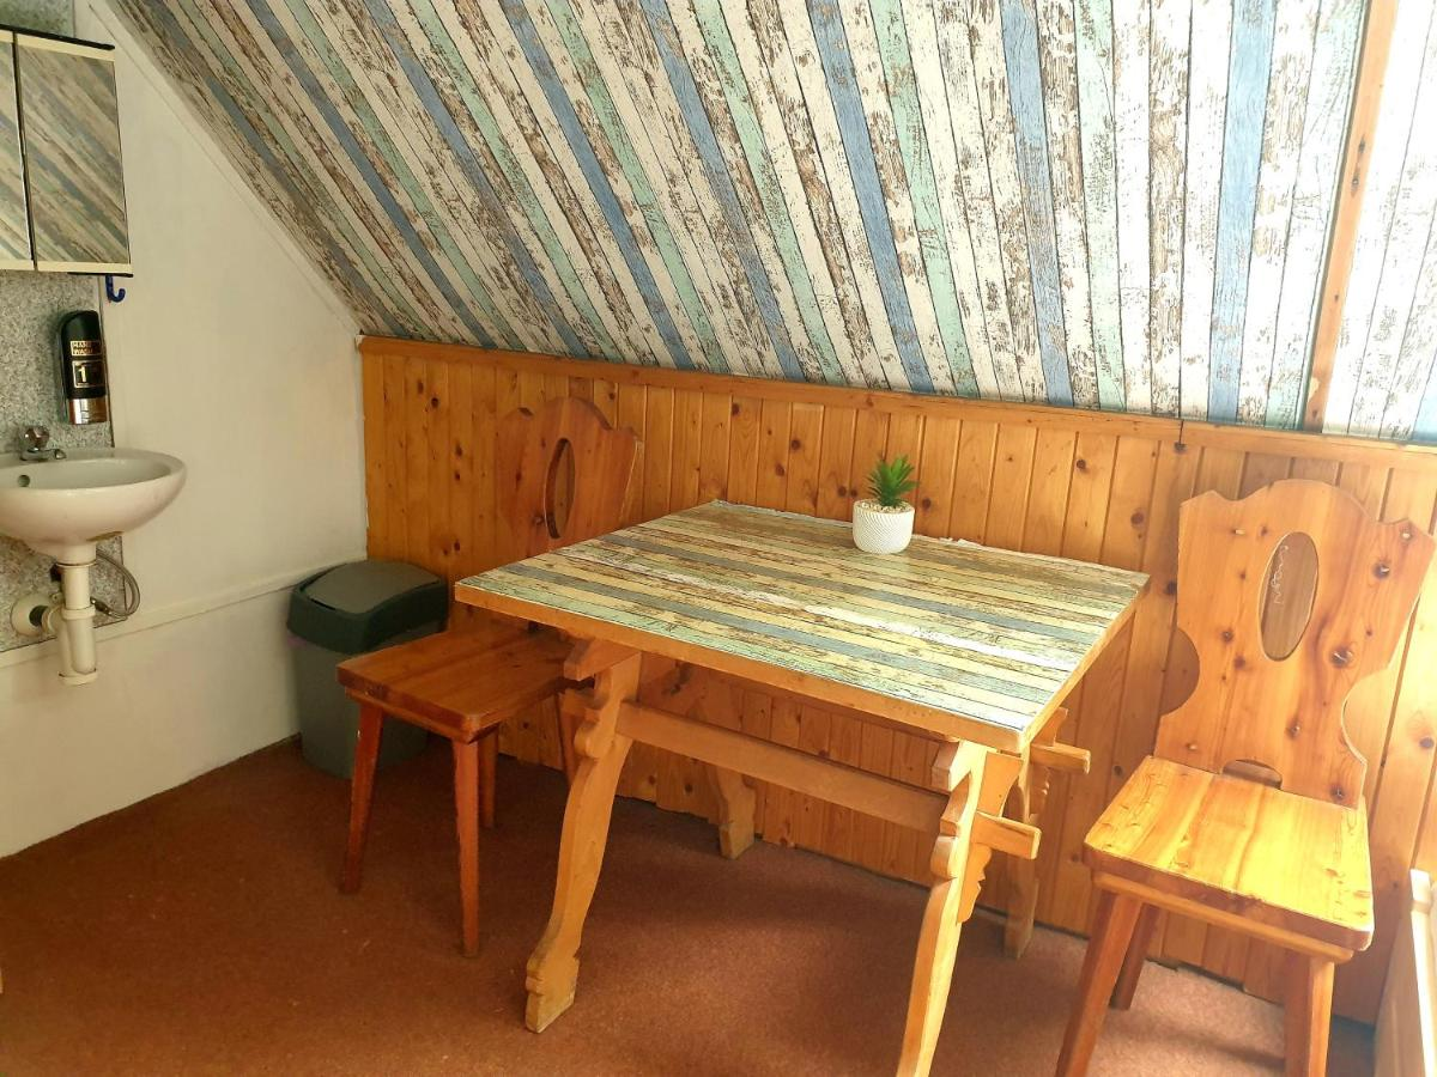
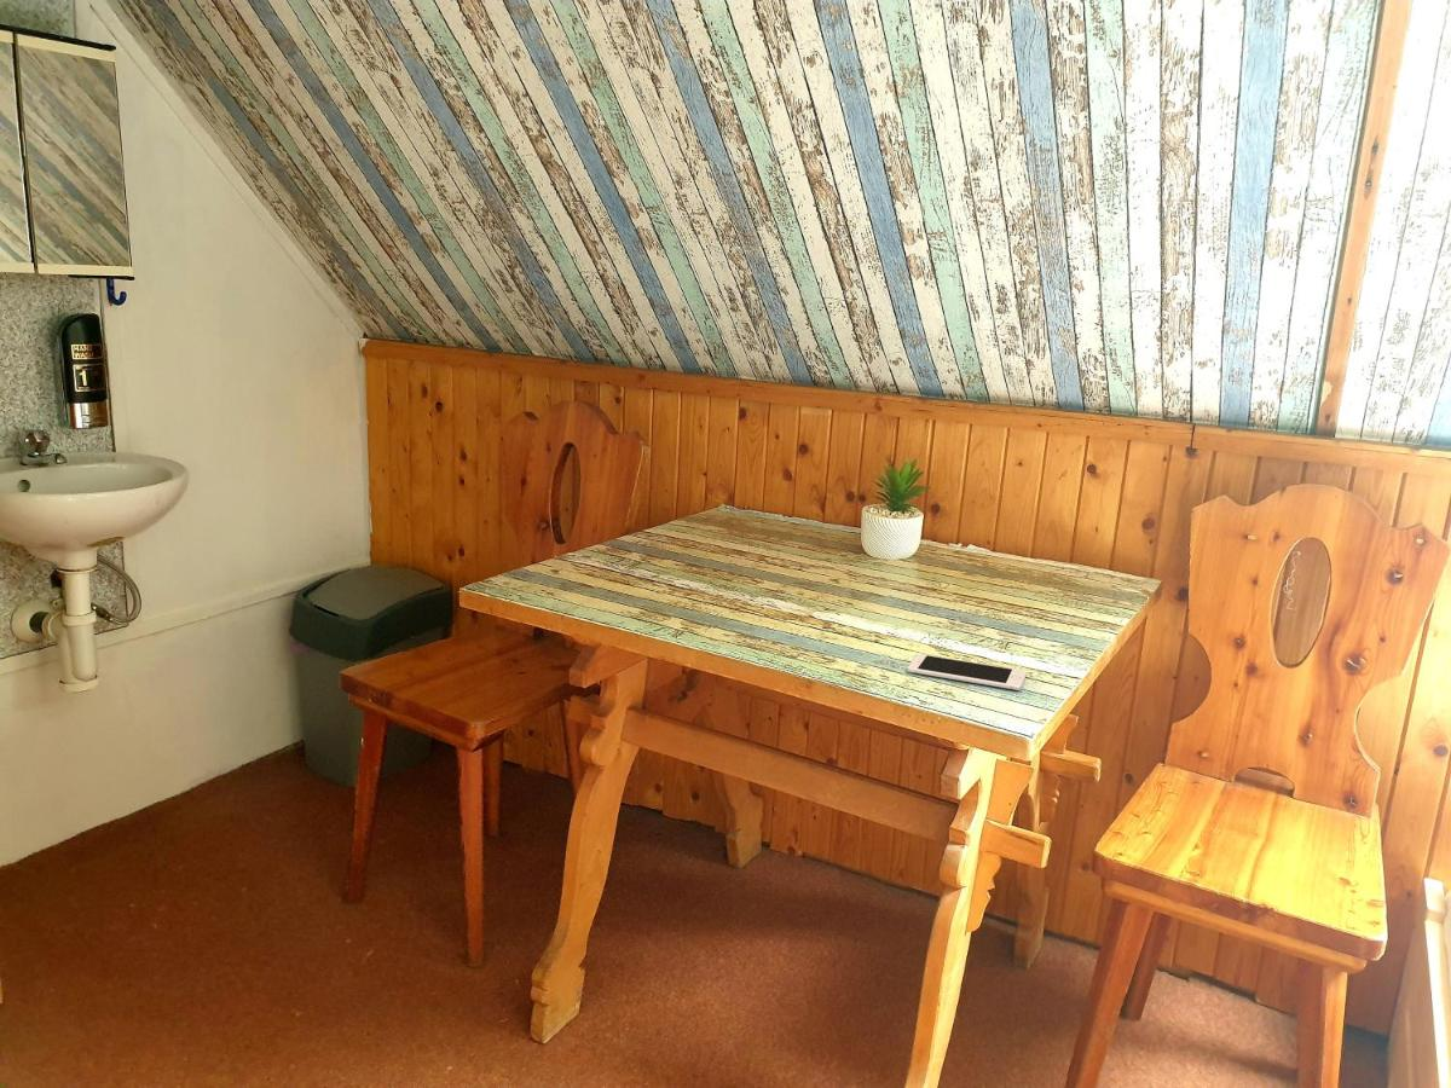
+ cell phone (966, 671)
